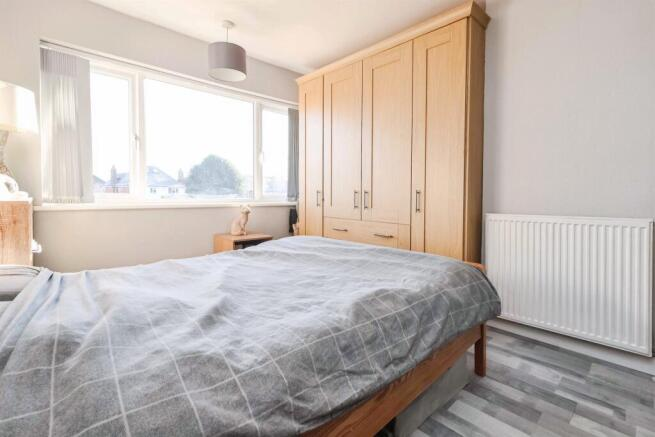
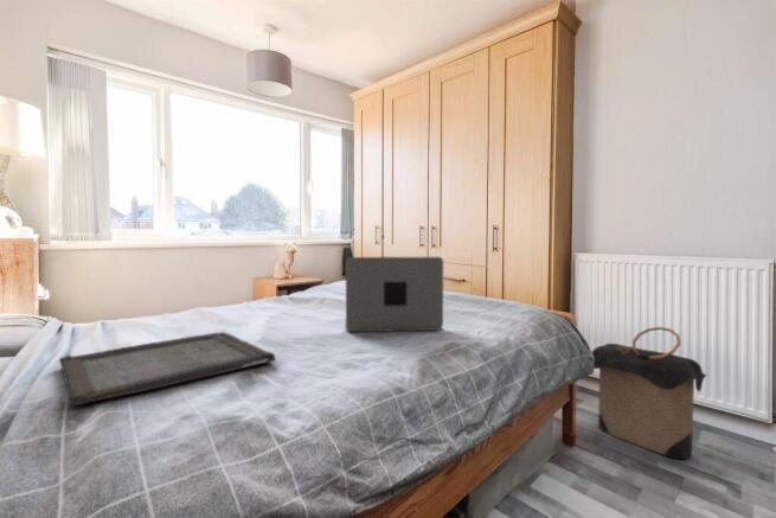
+ serving tray (168, 358)
+ laundry hamper (640, 383)
+ laptop (391, 290)
